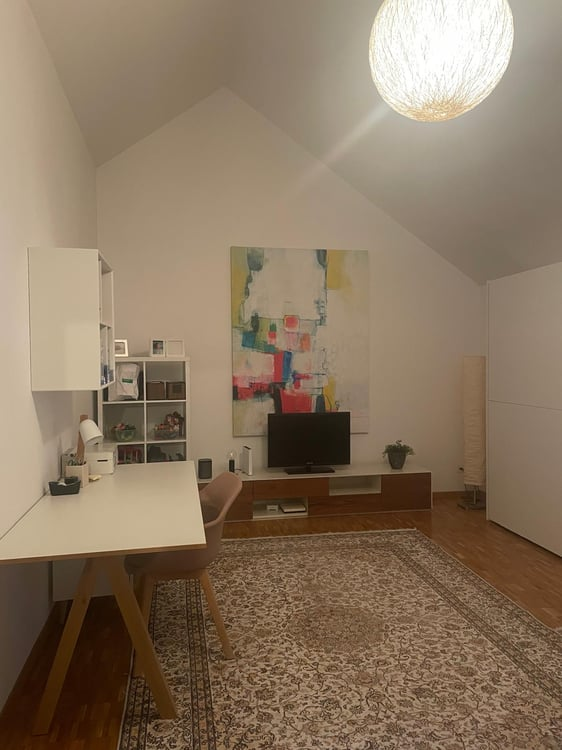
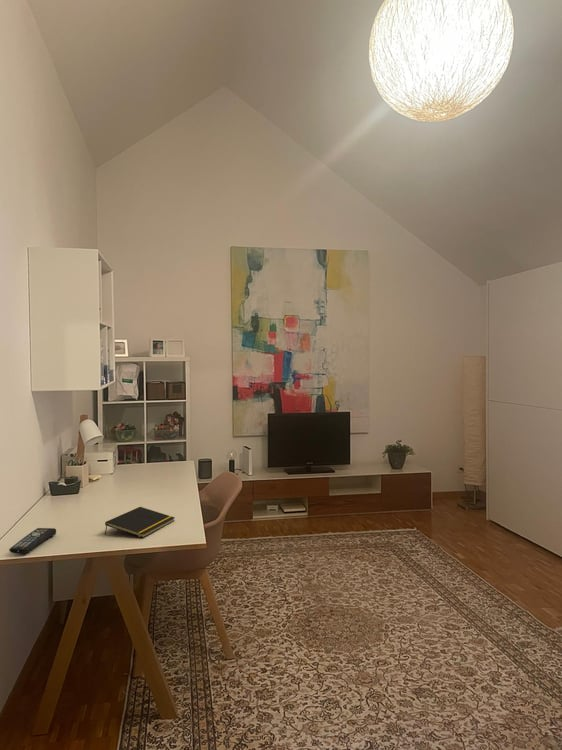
+ notepad (141, 521)
+ remote control (34, 539)
